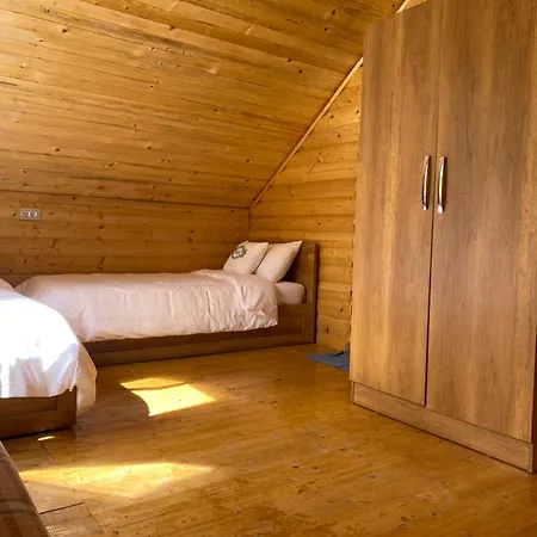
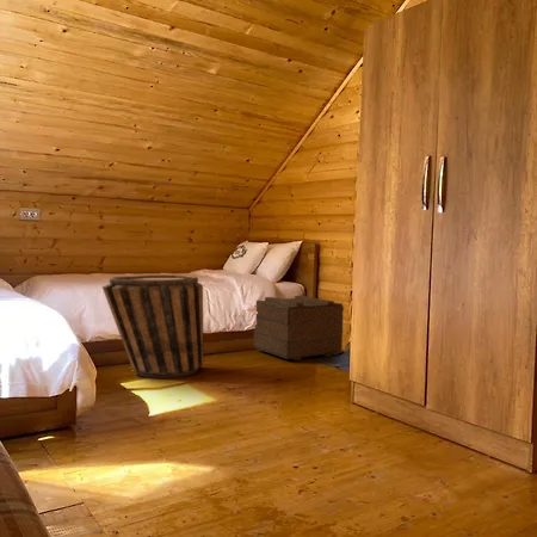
+ wooden crate (297, 326)
+ basket (154, 325)
